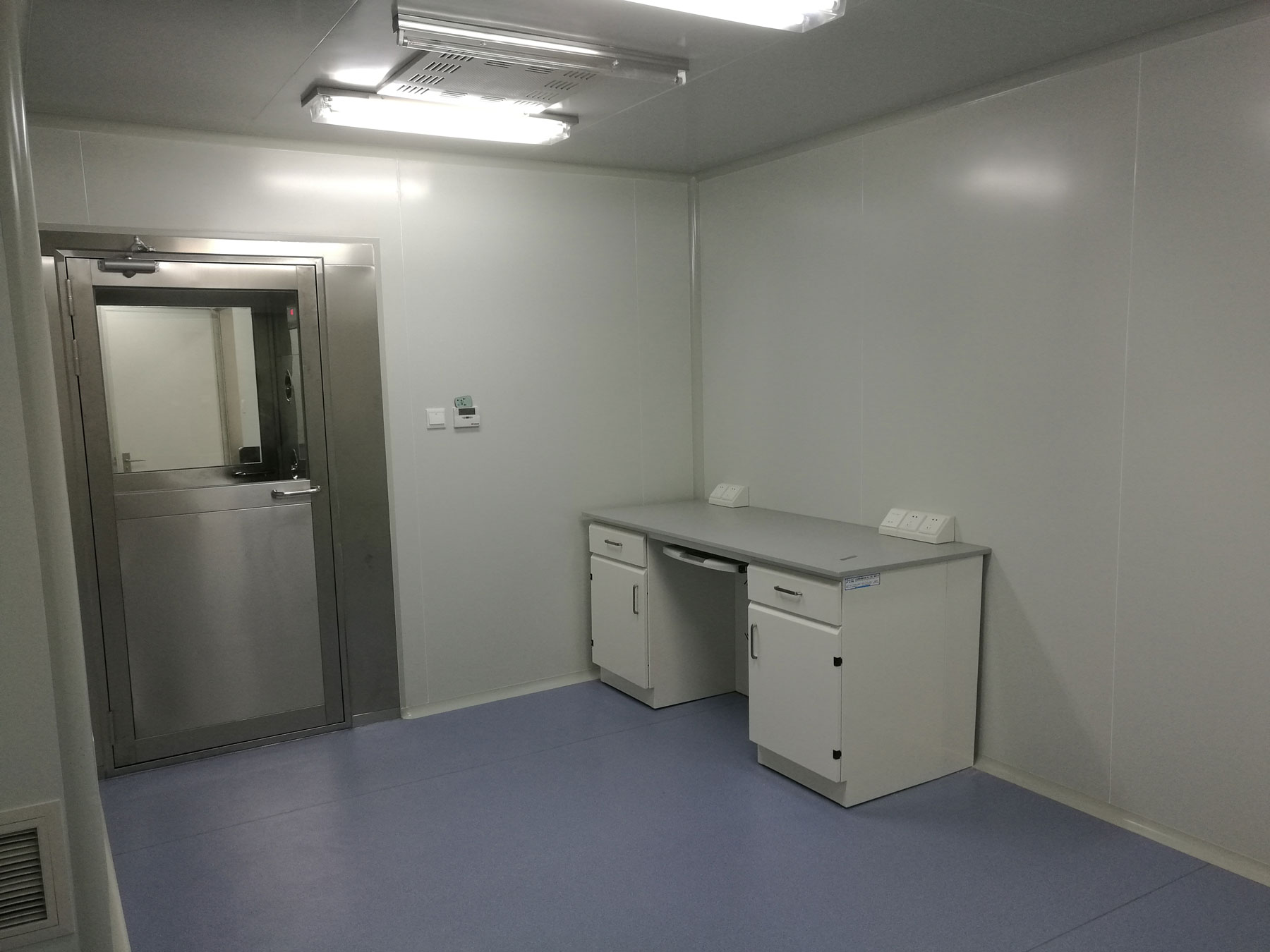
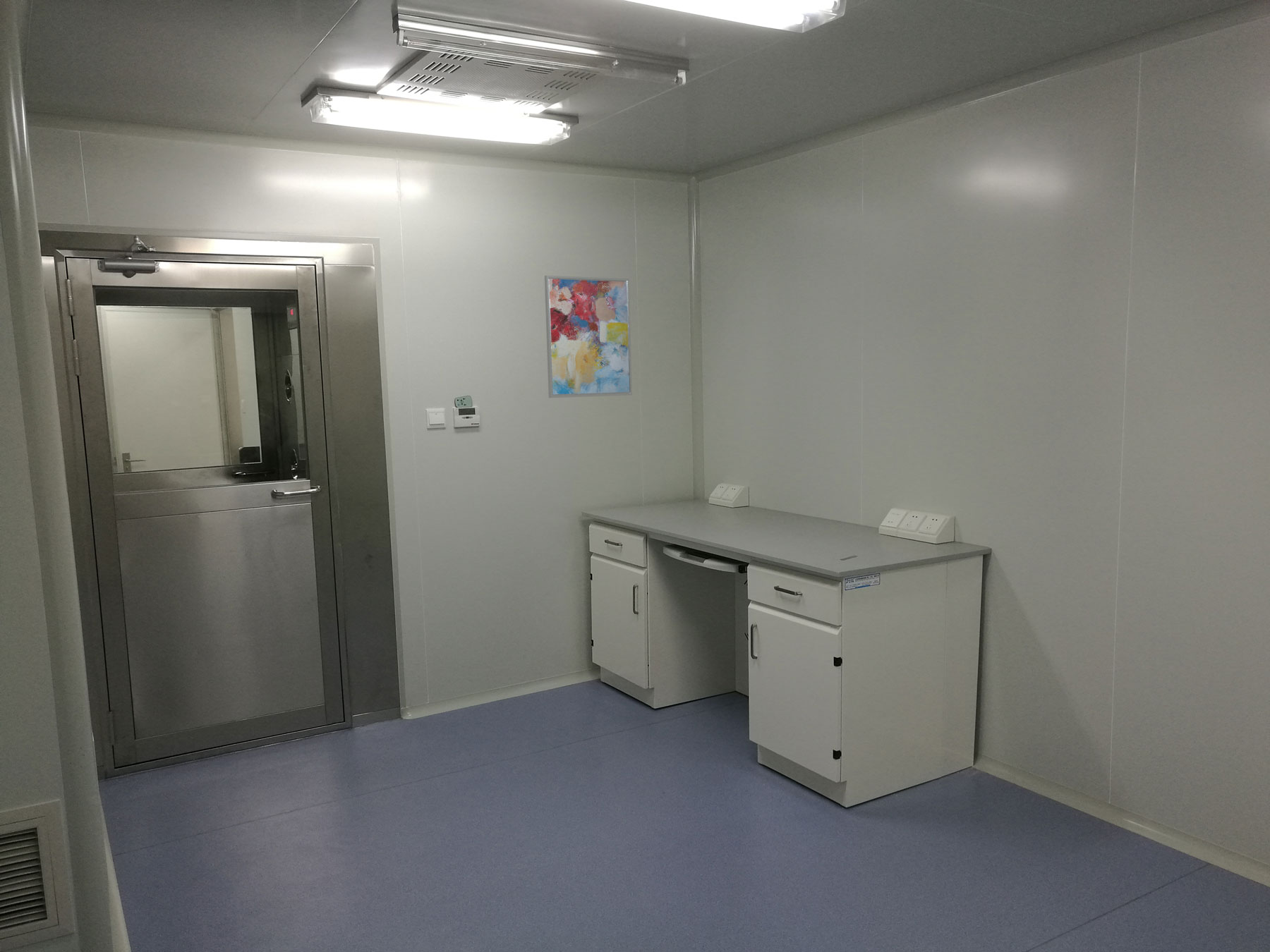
+ wall art (589, 337)
